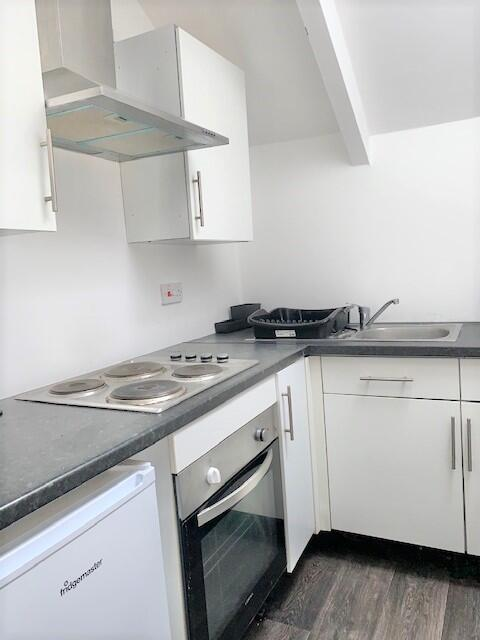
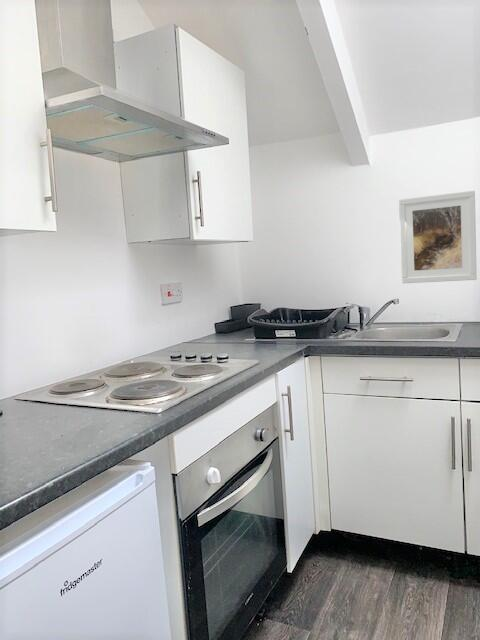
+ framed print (437, 238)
